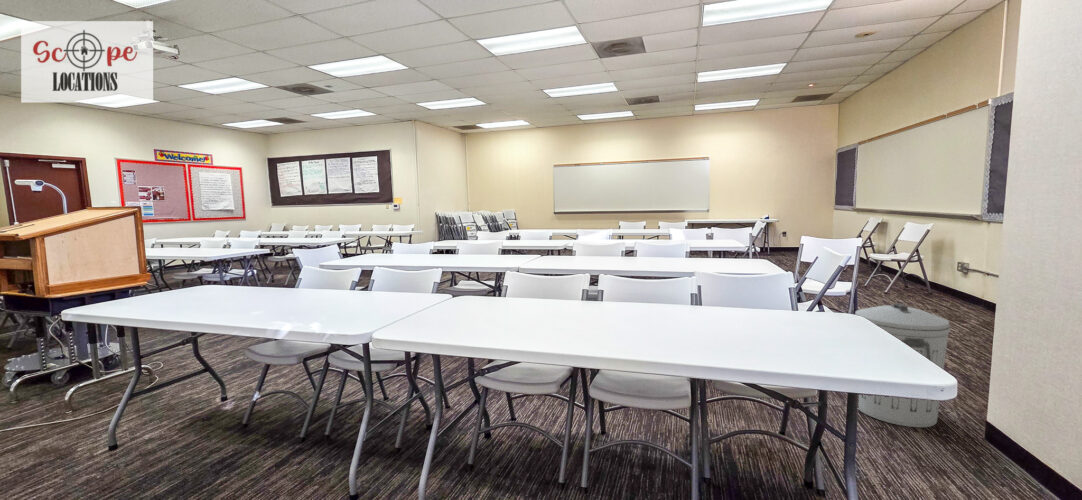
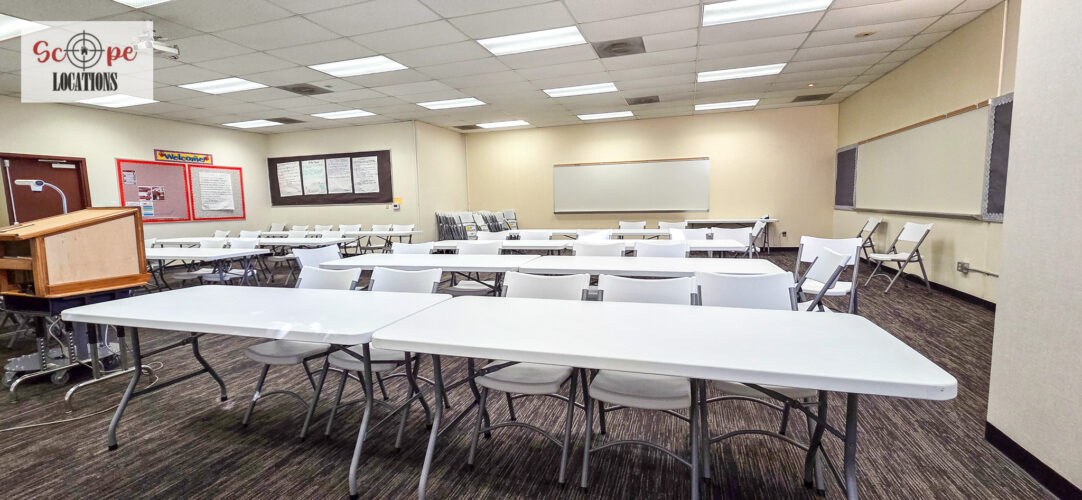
- trash can (907, 344)
